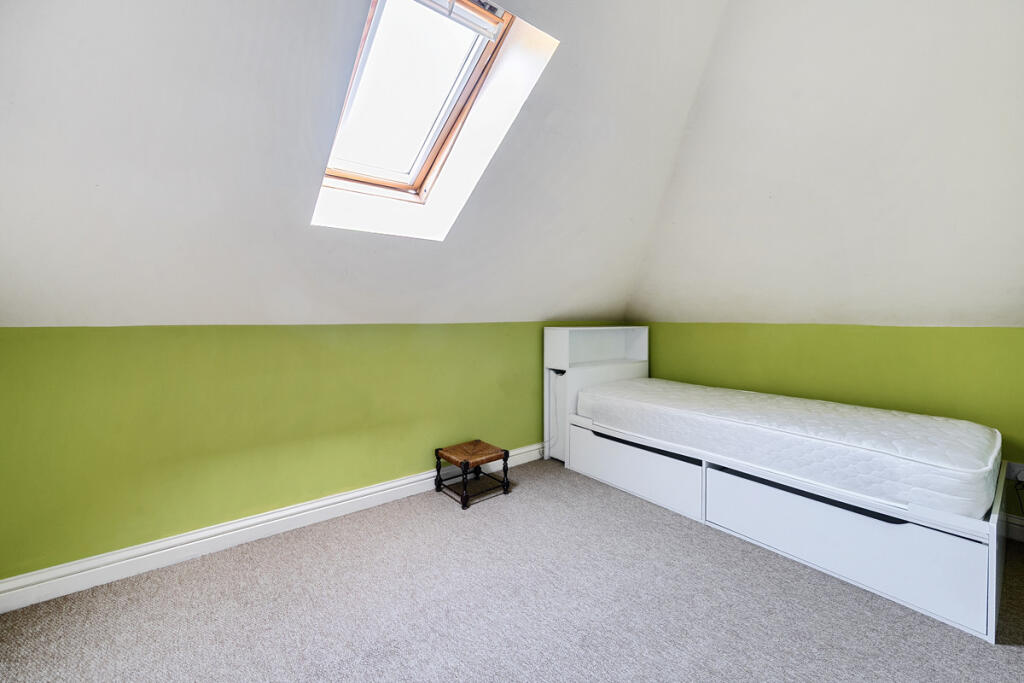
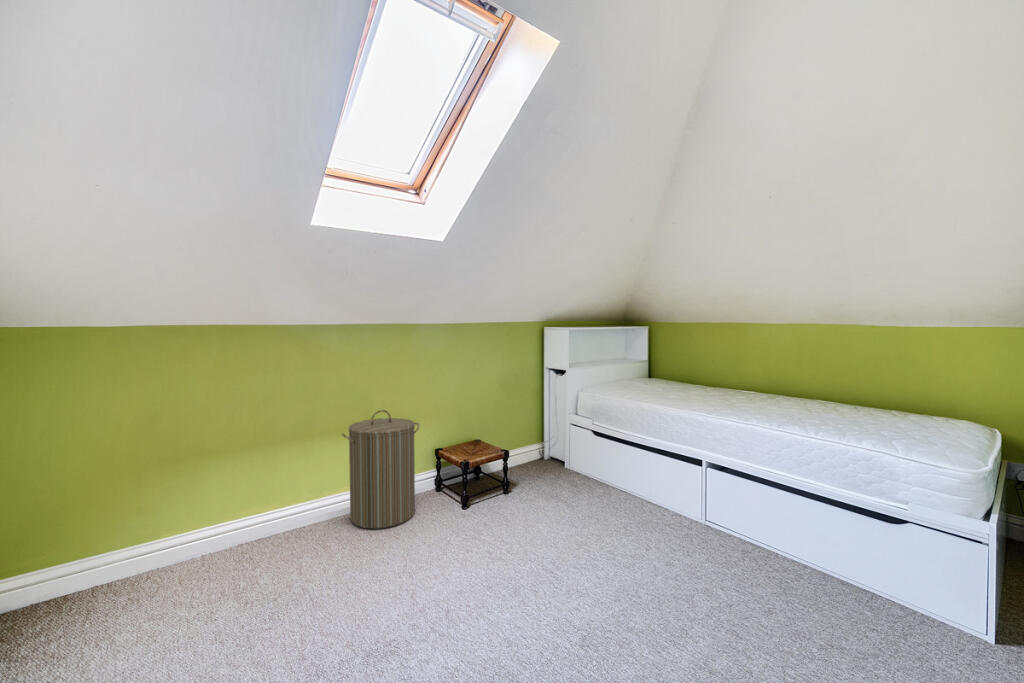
+ laundry hamper (382, 462)
